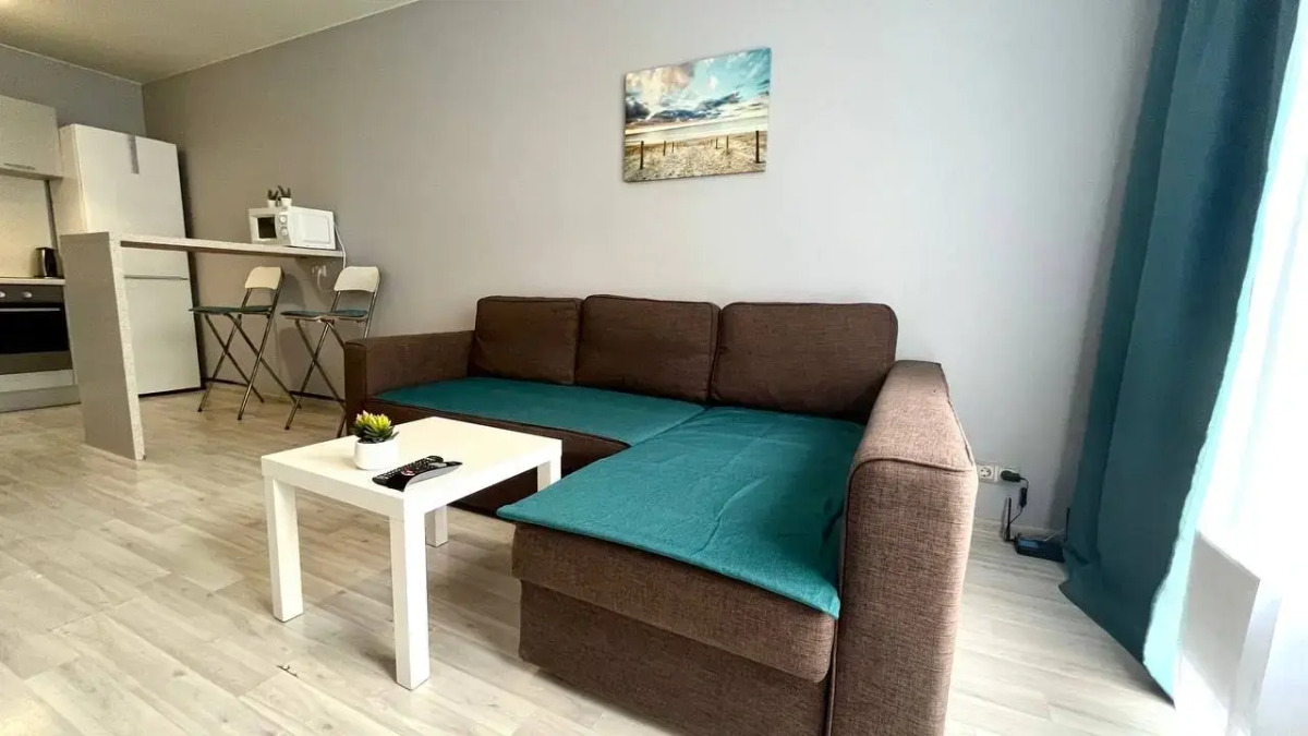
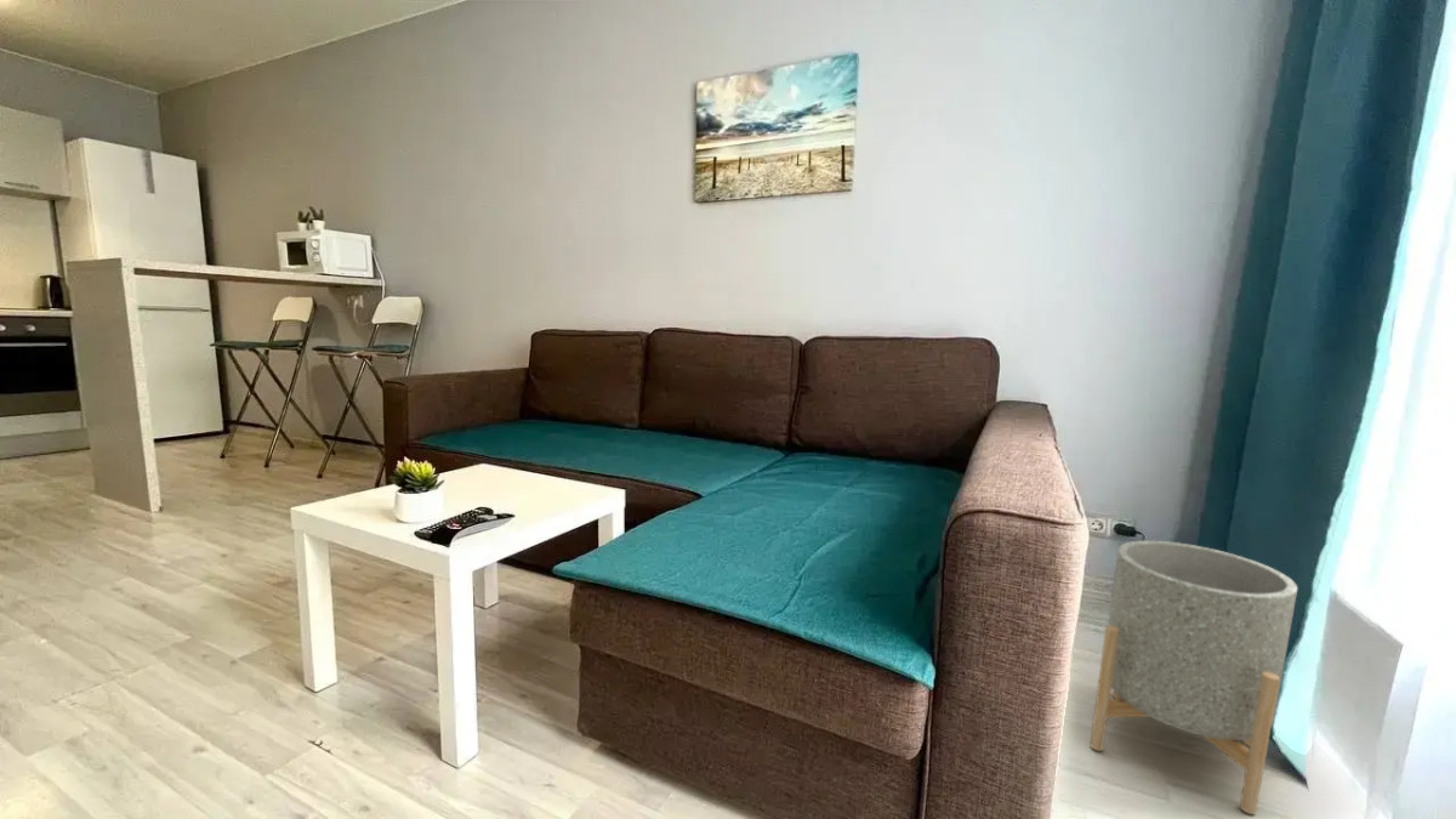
+ planter (1187, 658)
